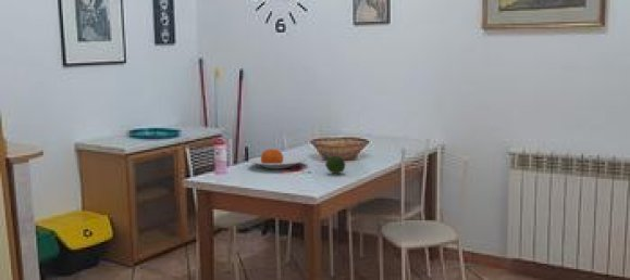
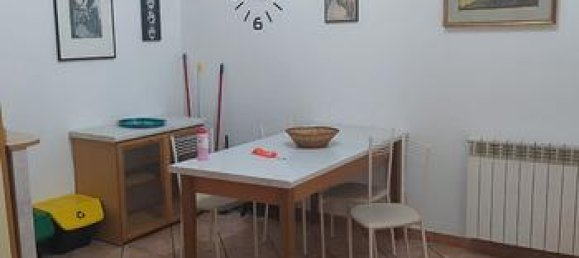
- plate (277, 157)
- fruit (335, 165)
